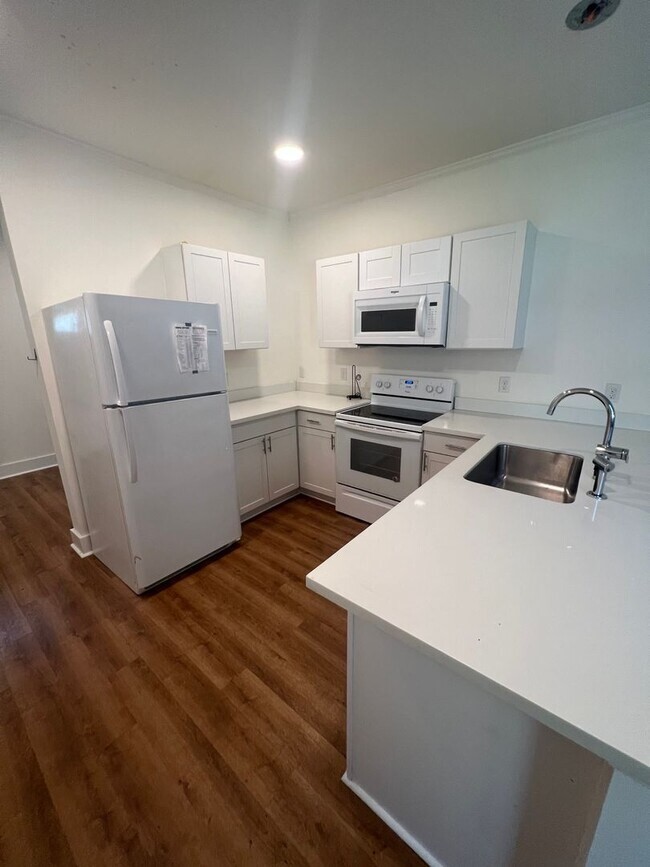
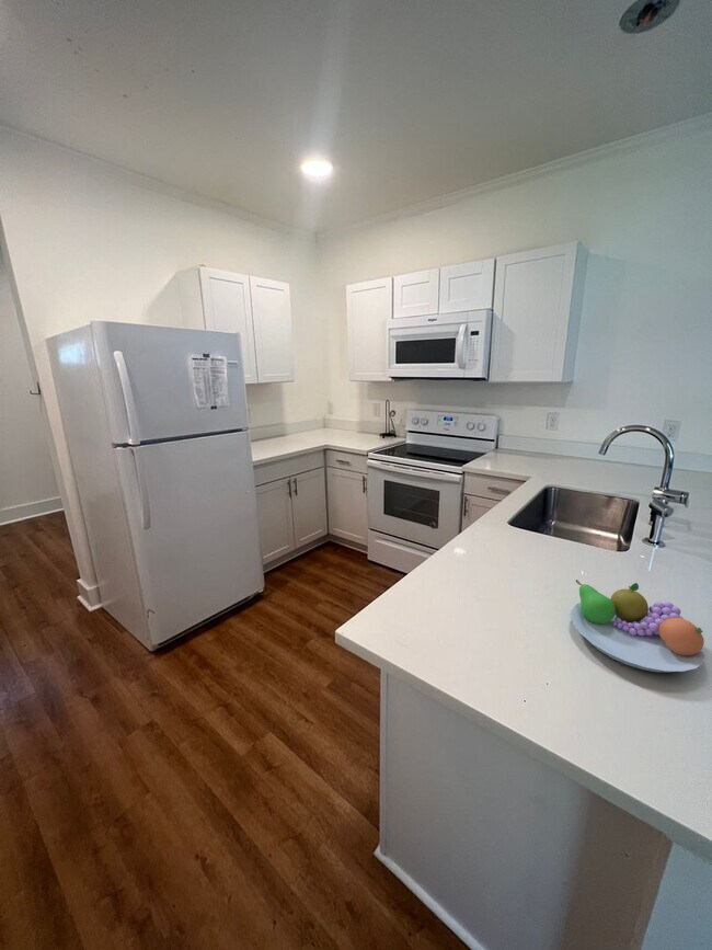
+ fruit bowl (630, 618)
